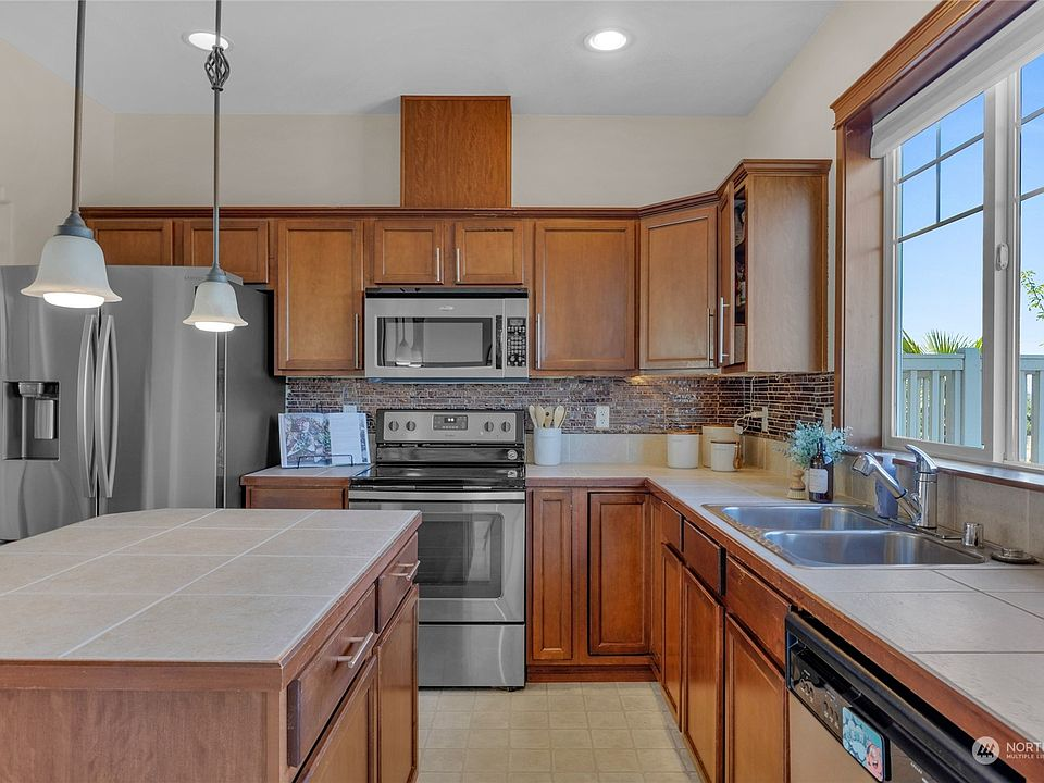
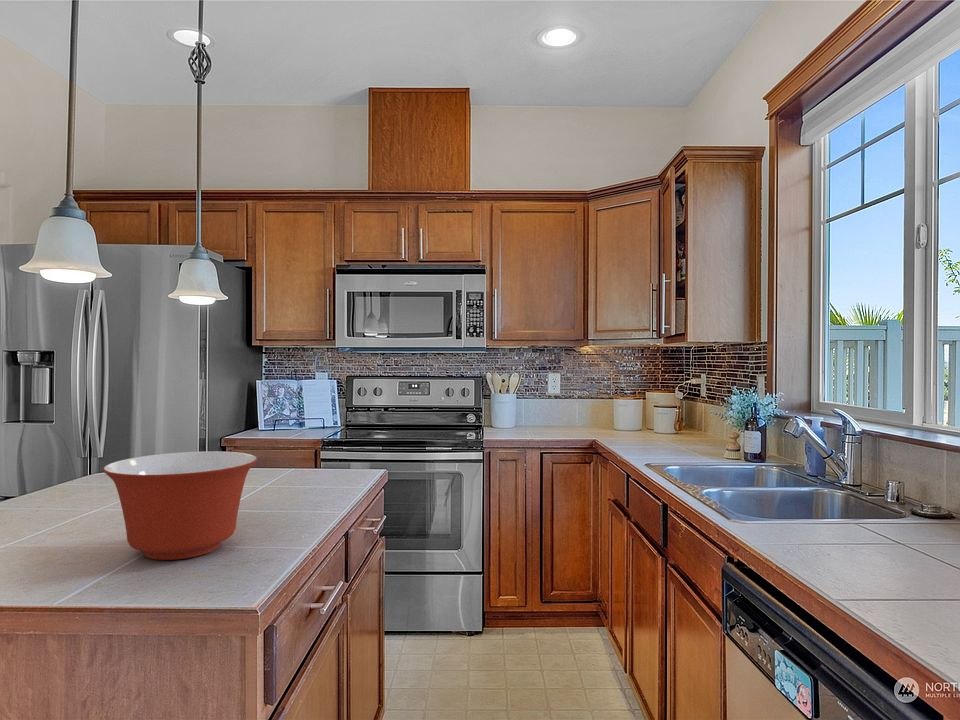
+ mixing bowl (183, 504)
